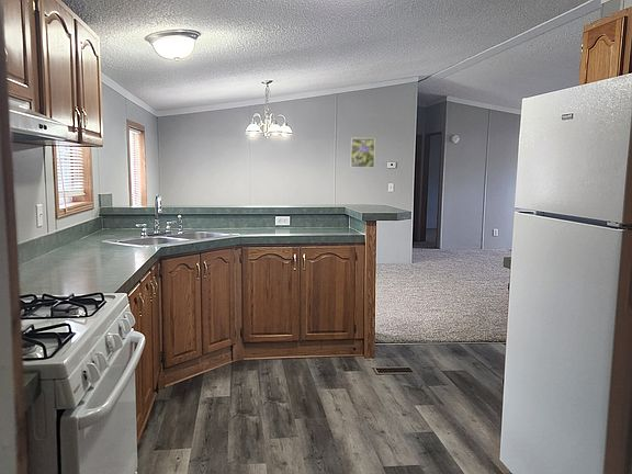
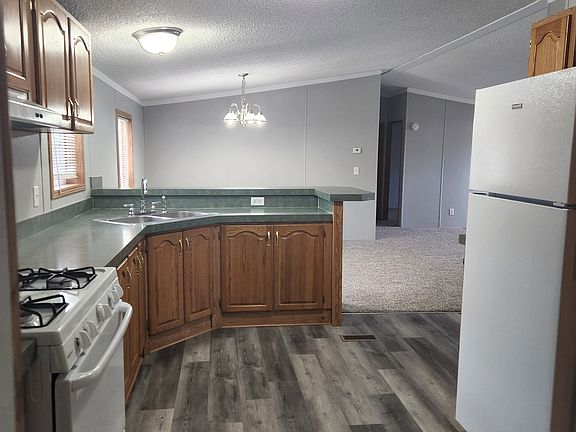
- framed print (362, 153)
